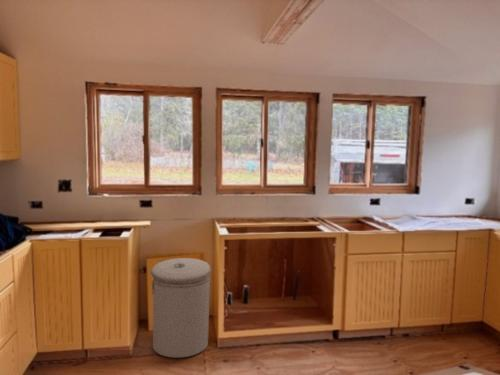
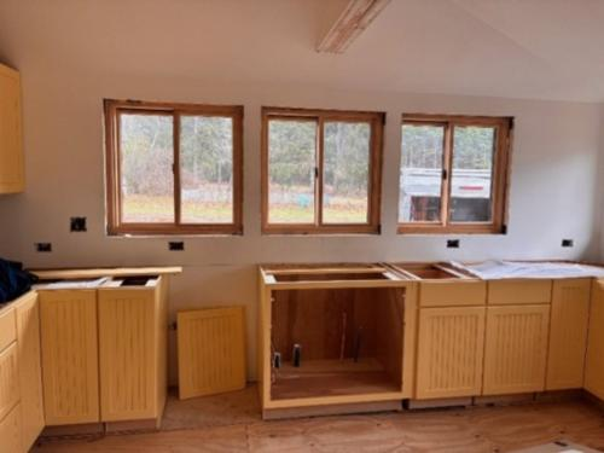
- can (181, 304)
